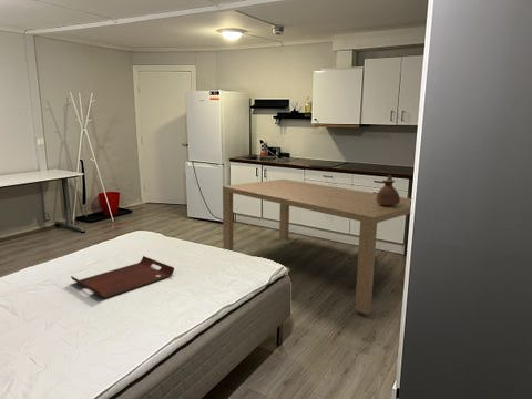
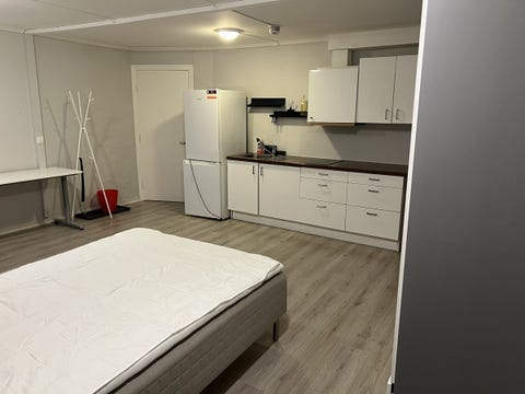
- serving tray (124, 275)
- dining table (319, 212)
- ceramic jug (389, 191)
